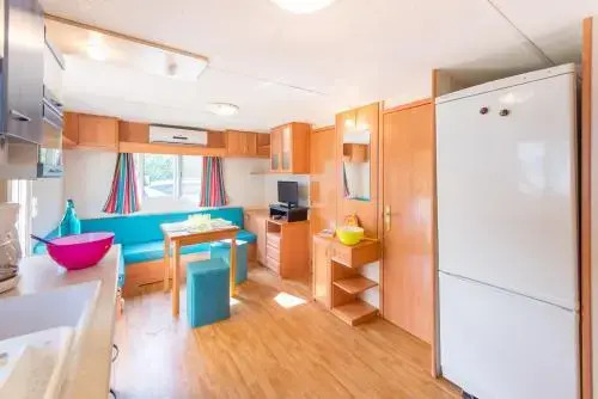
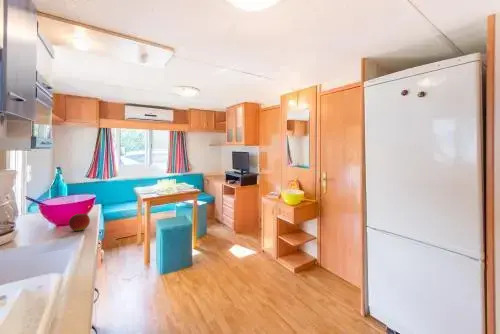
+ apple (79, 222)
